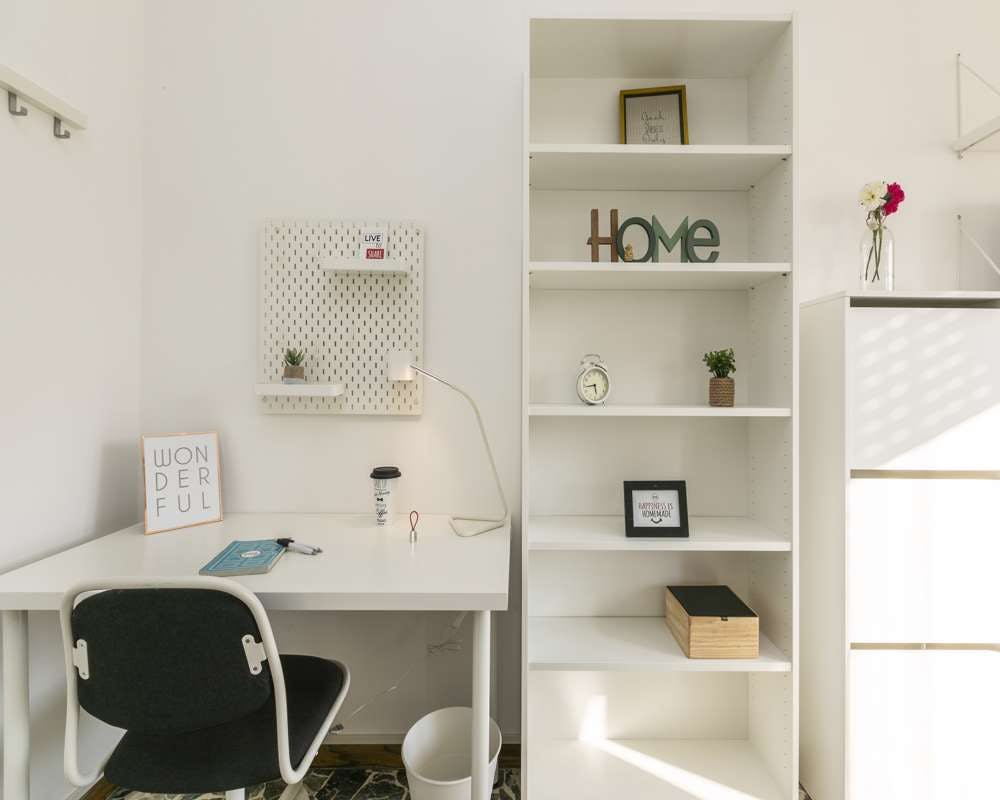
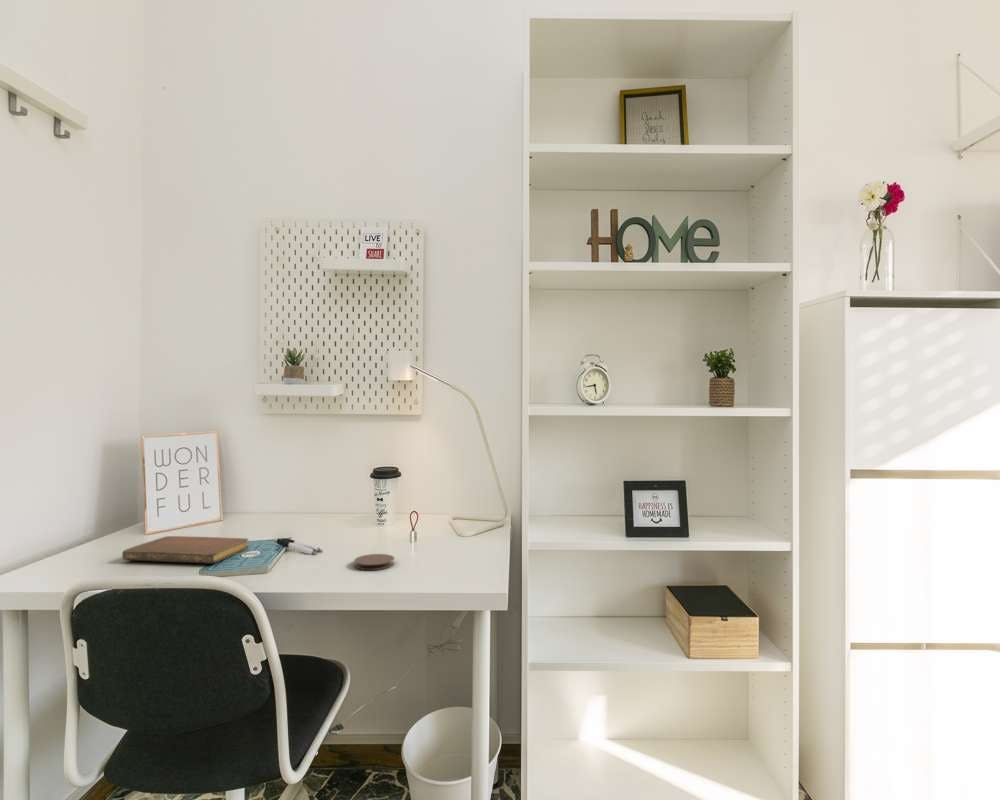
+ coaster (374, 561)
+ notebook (188, 548)
